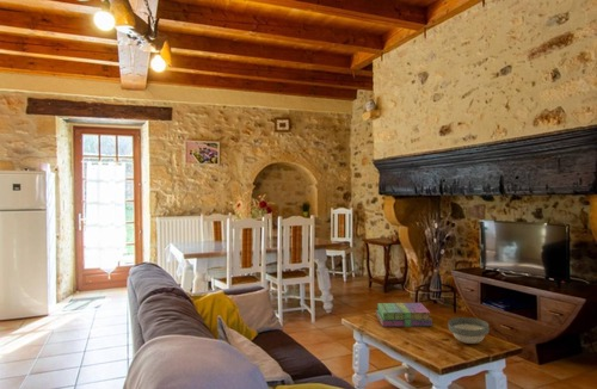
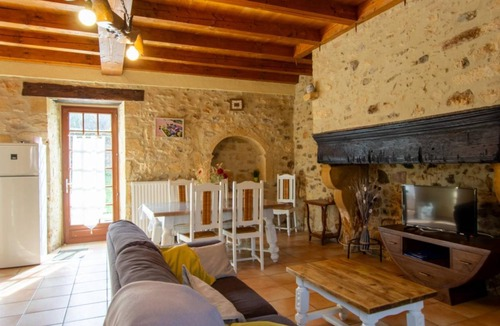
- bowl (468, 332)
- books (402, 313)
